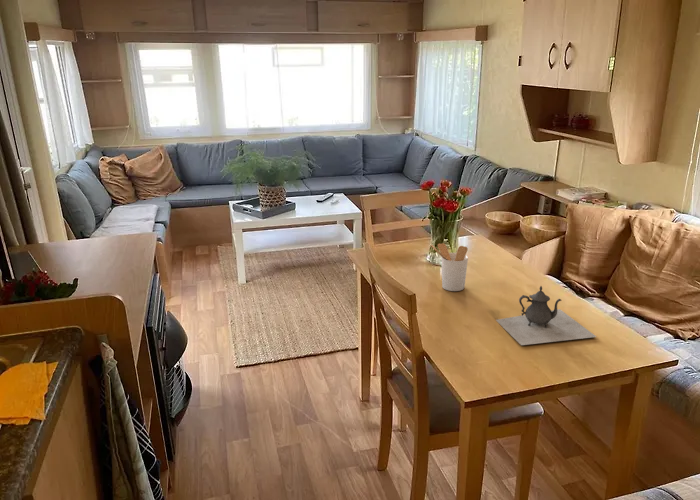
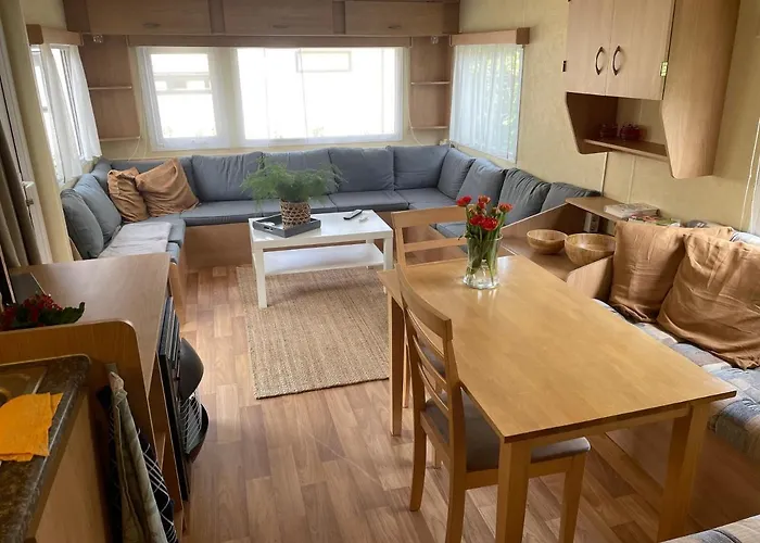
- teapot (540, 304)
- utensil holder (448, 265)
